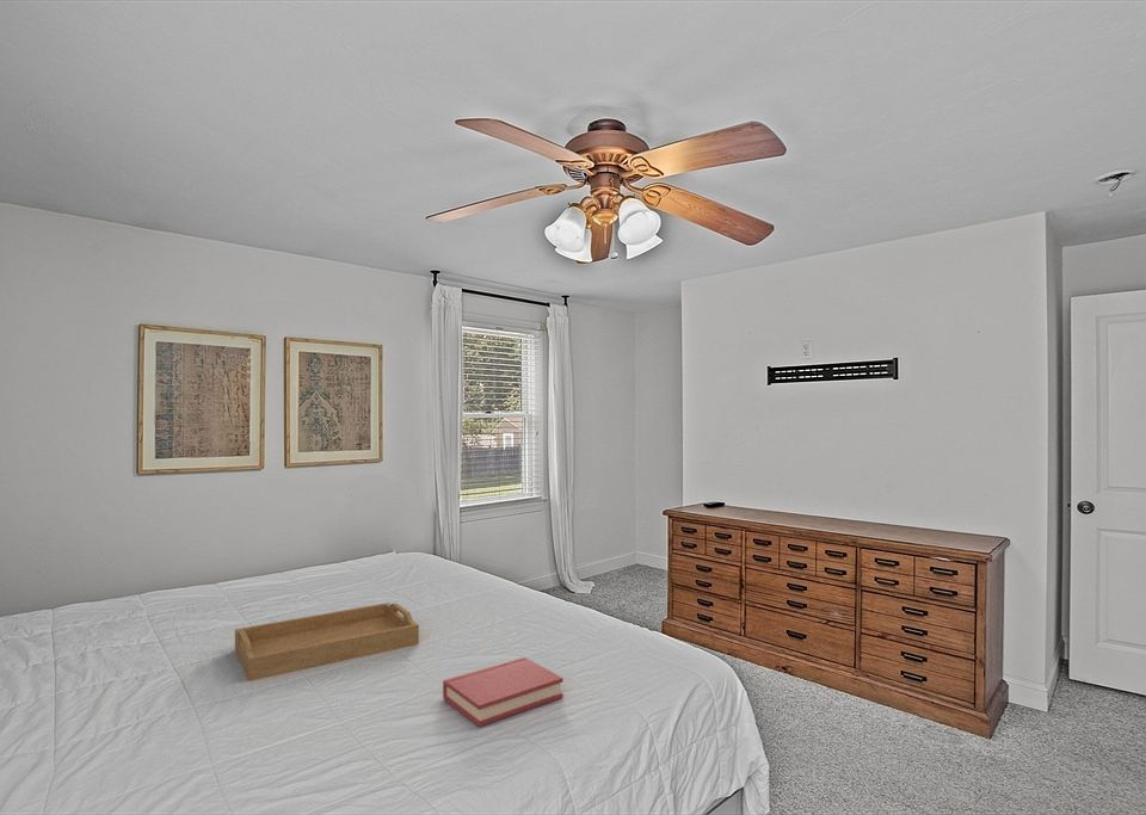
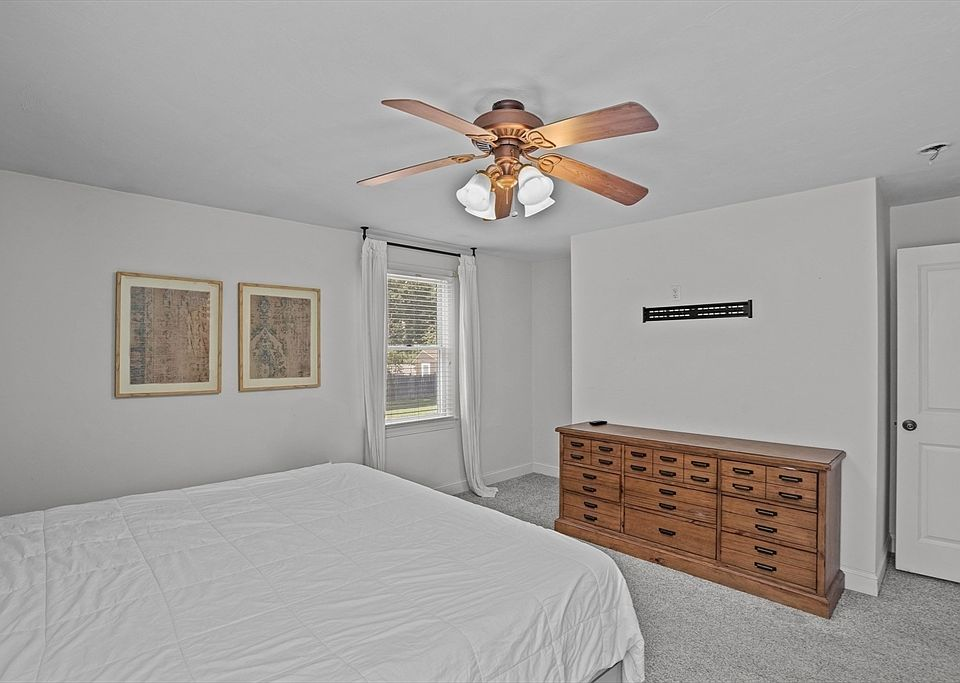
- serving tray (327, 634)
- hardback book (503, 687)
